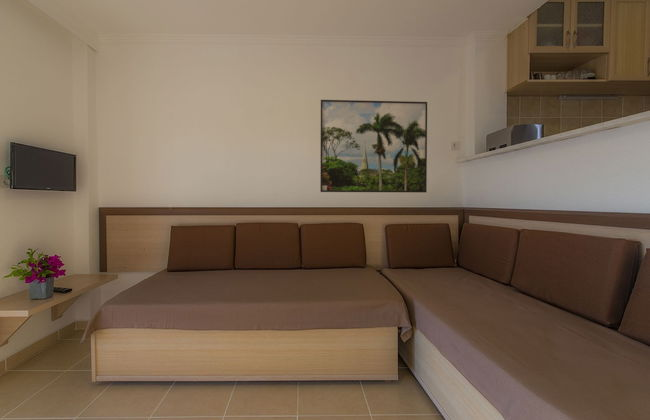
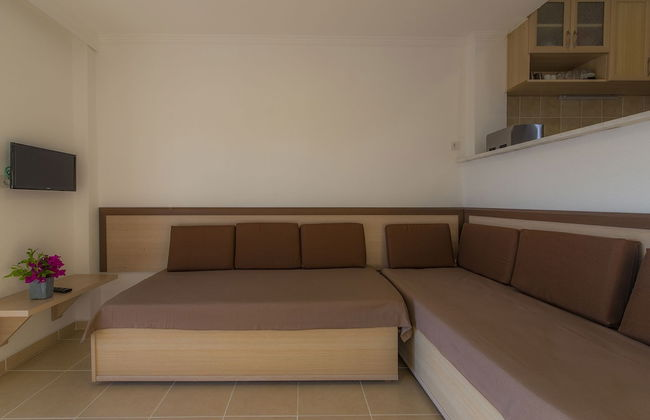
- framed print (374, 146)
